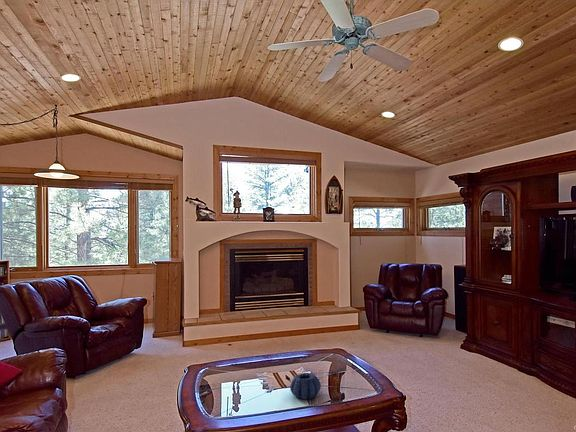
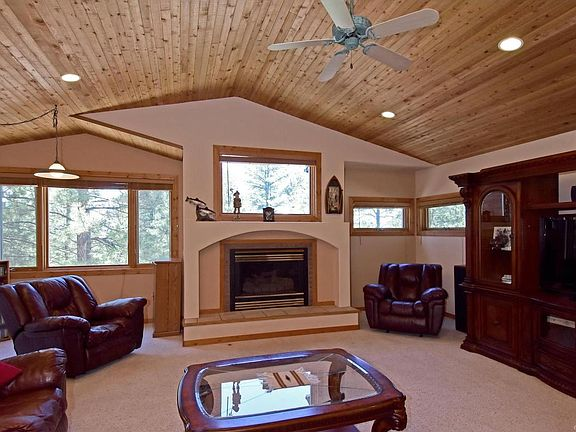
- decorative bowl (305, 385)
